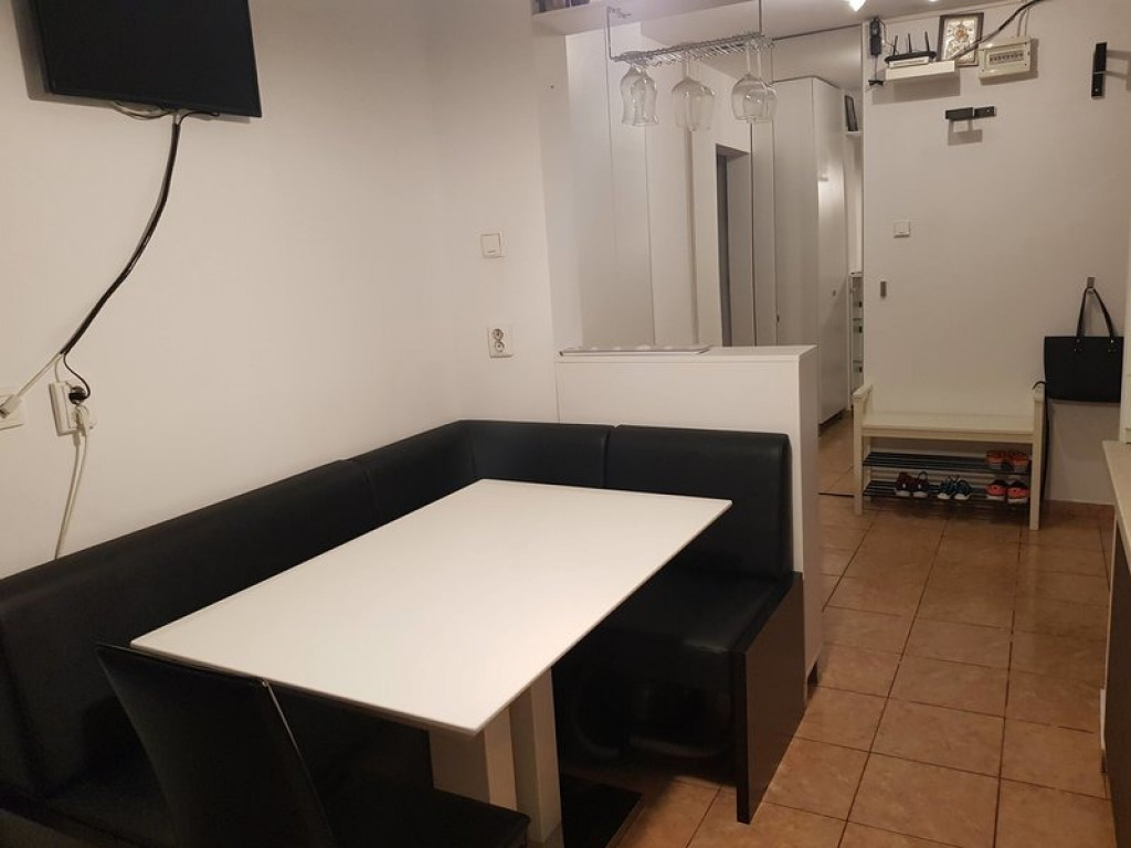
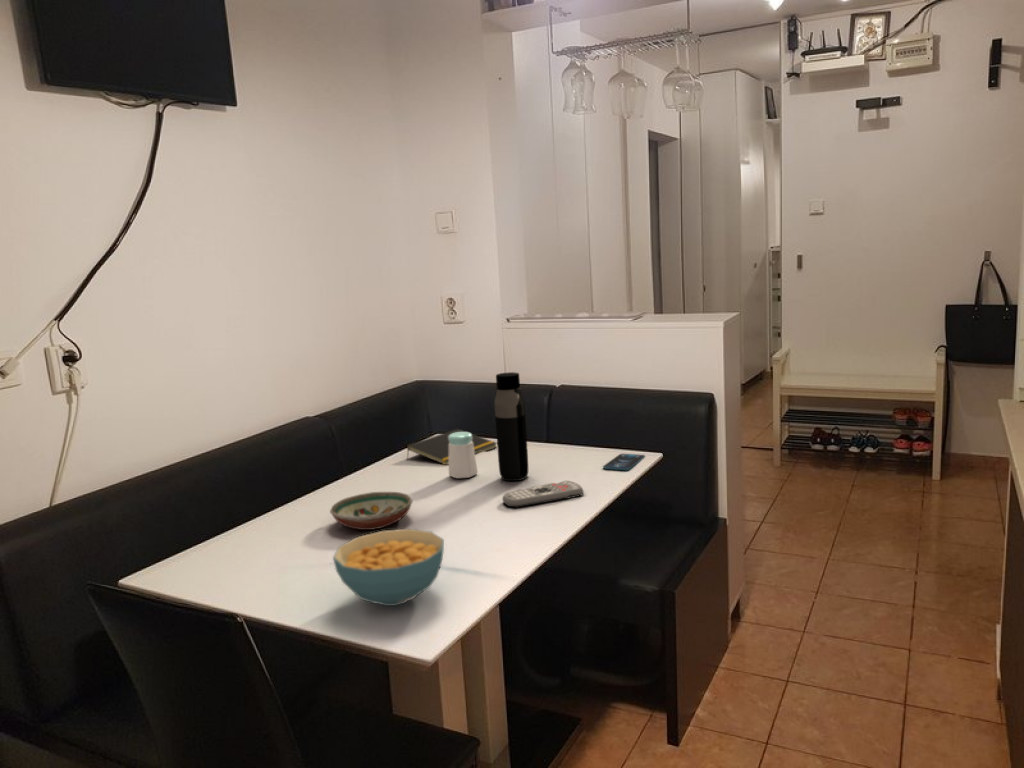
+ decorative bowl (372, 513)
+ cereal bowl (391, 573)
+ smartphone (624, 461)
+ salt shaker (461, 454)
+ water bottle (510, 426)
+ remote control (542, 494)
+ notepad (449, 443)
